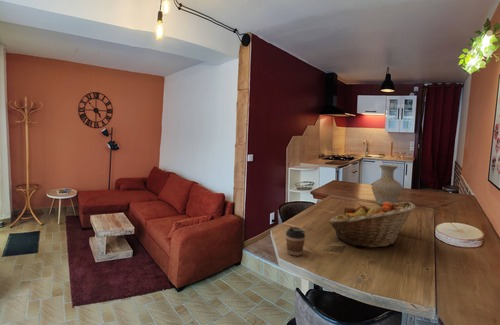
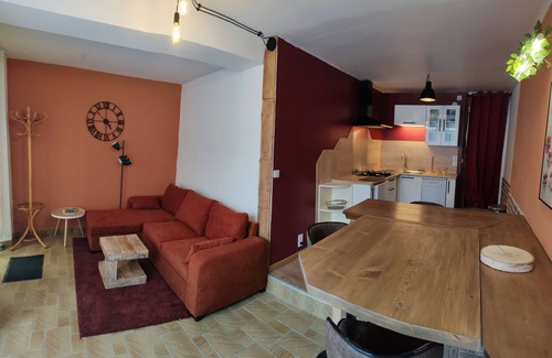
- coffee cup (295, 240)
- vase (387, 184)
- fruit basket (370, 219)
